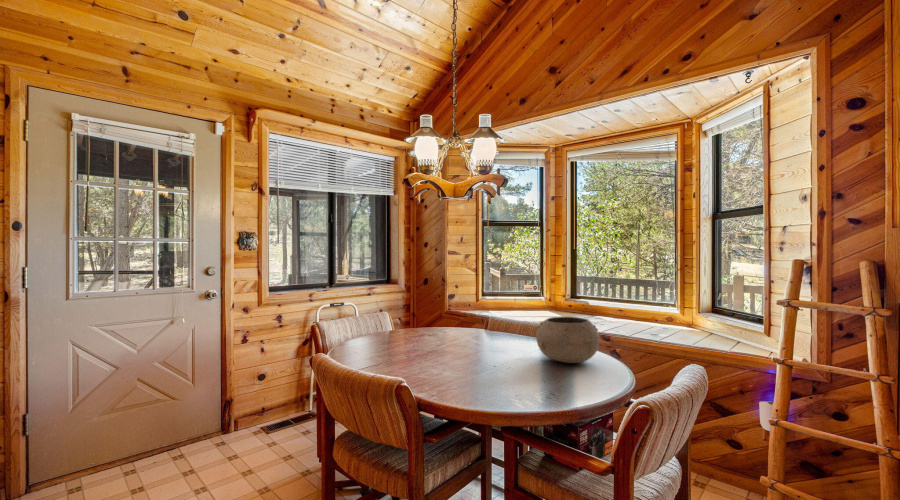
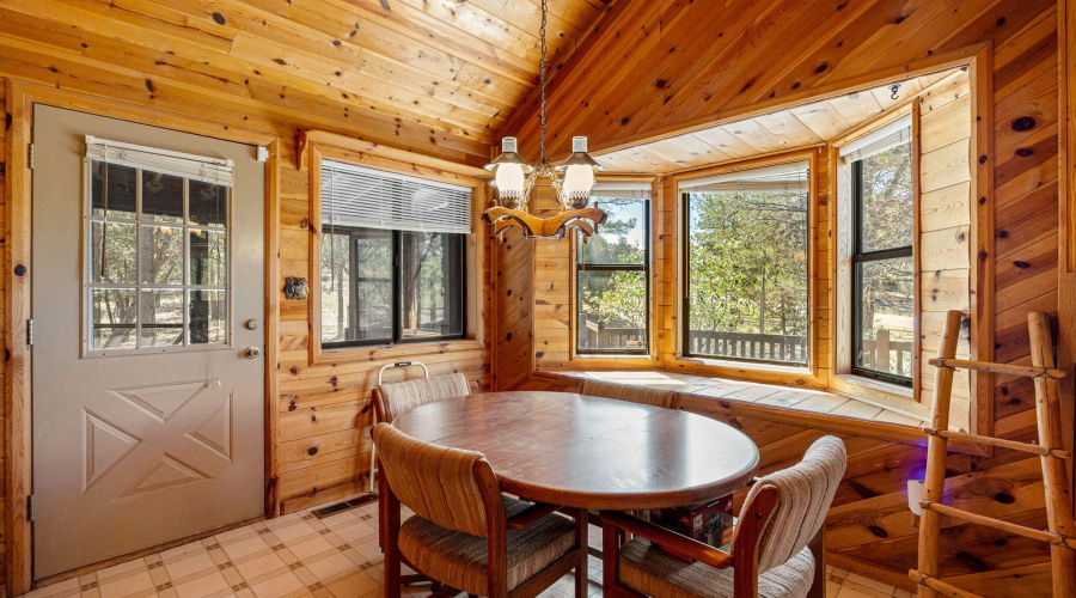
- bowl (567, 340)
